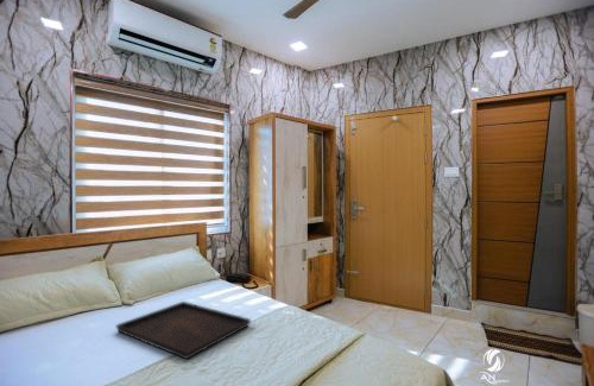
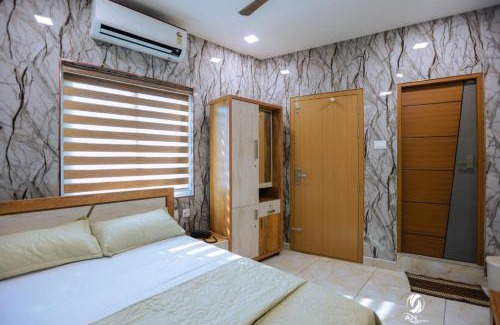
- serving tray (184, 324)
